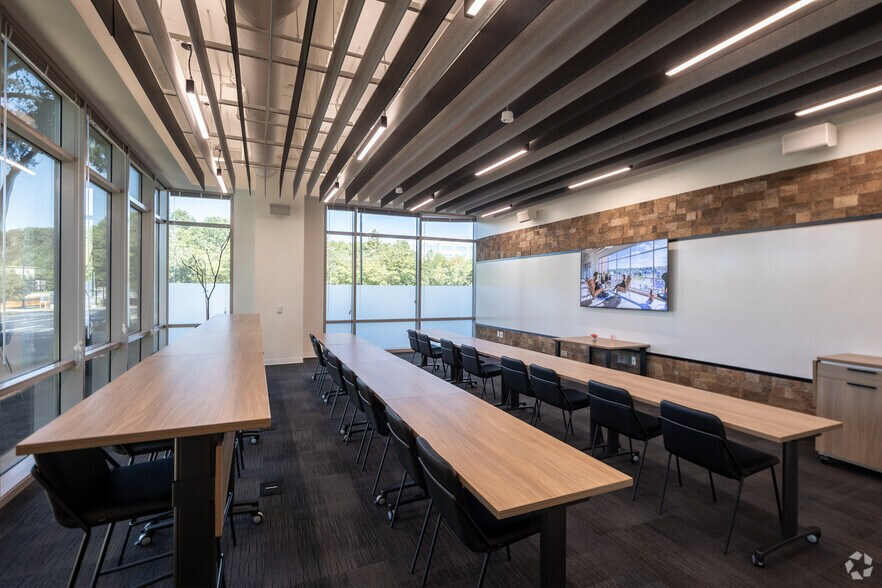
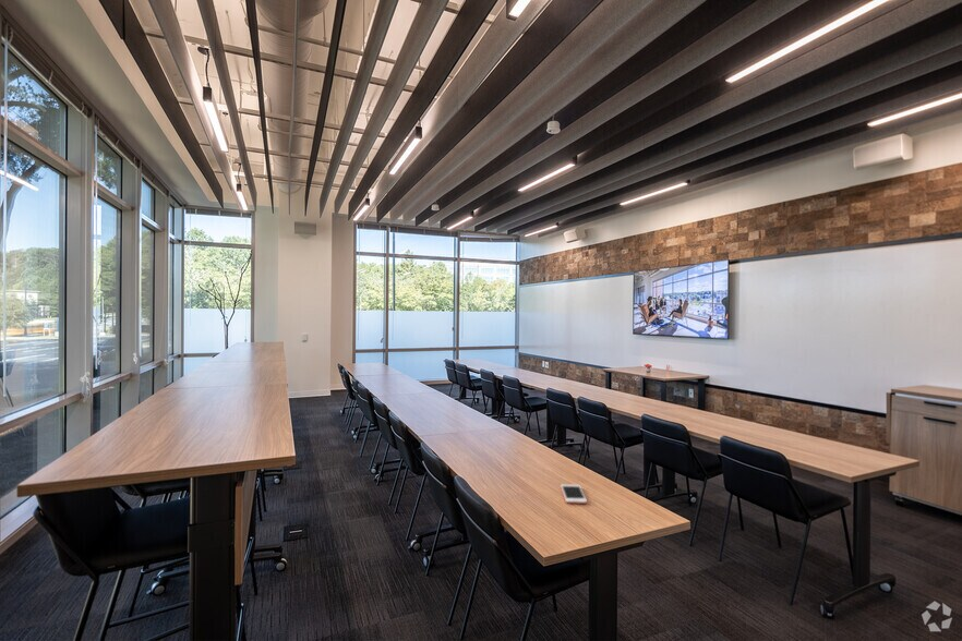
+ cell phone (573, 493)
